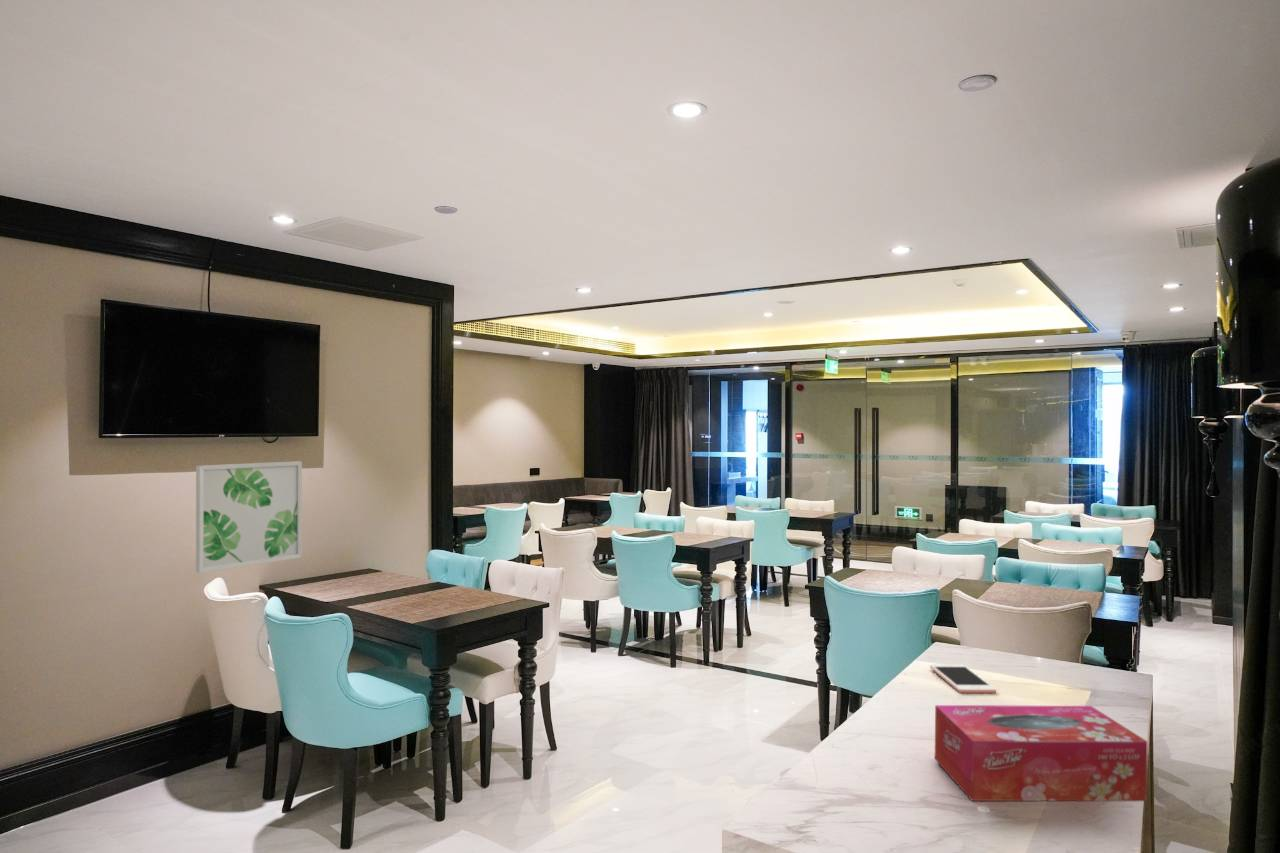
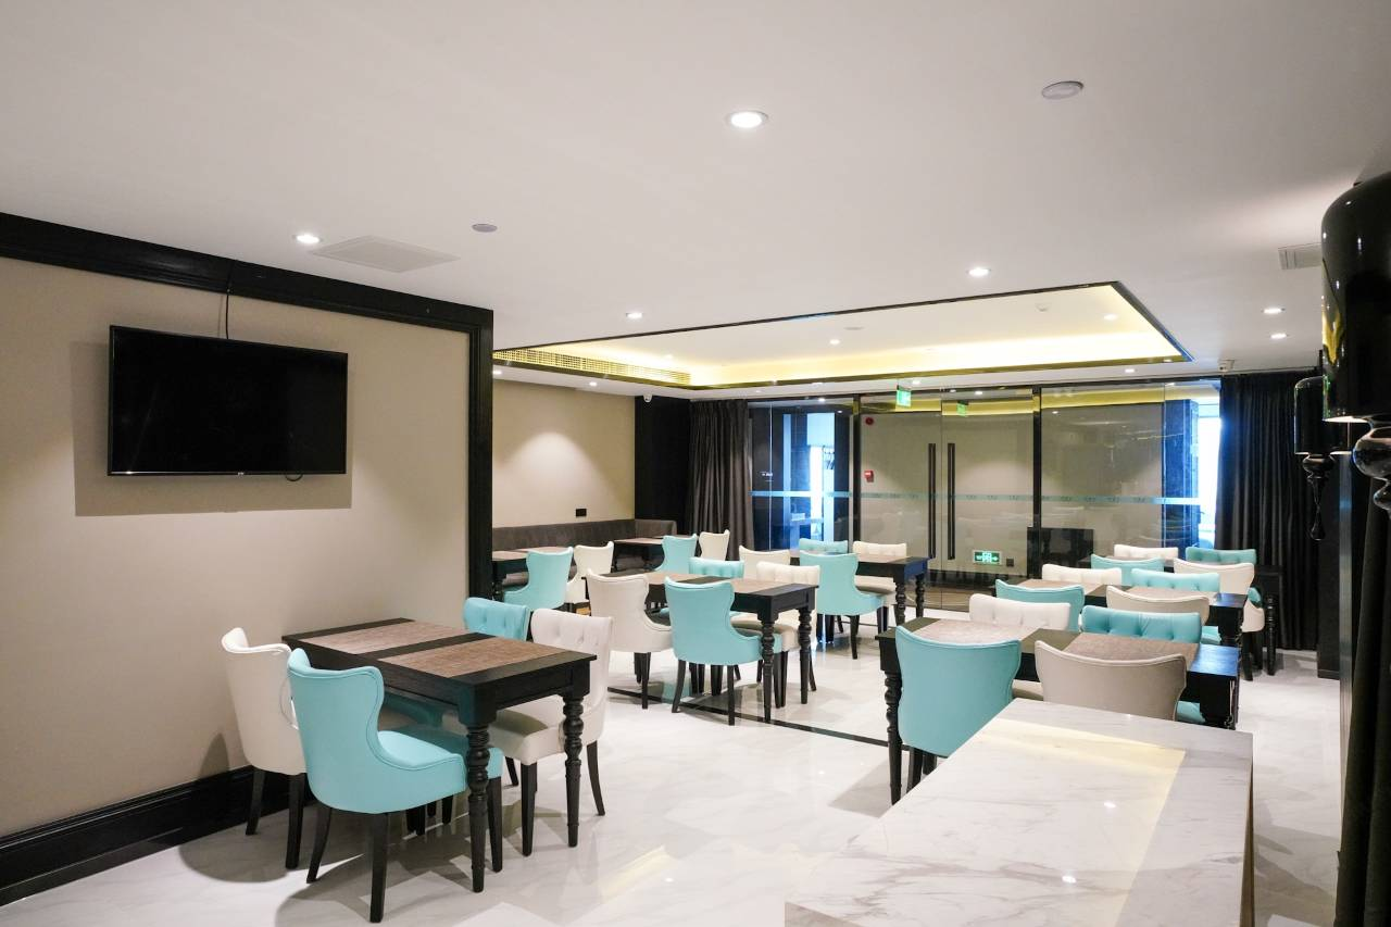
- tissue box (1034, 750)
- cell phone (961, 678)
- wall art (251, 514)
